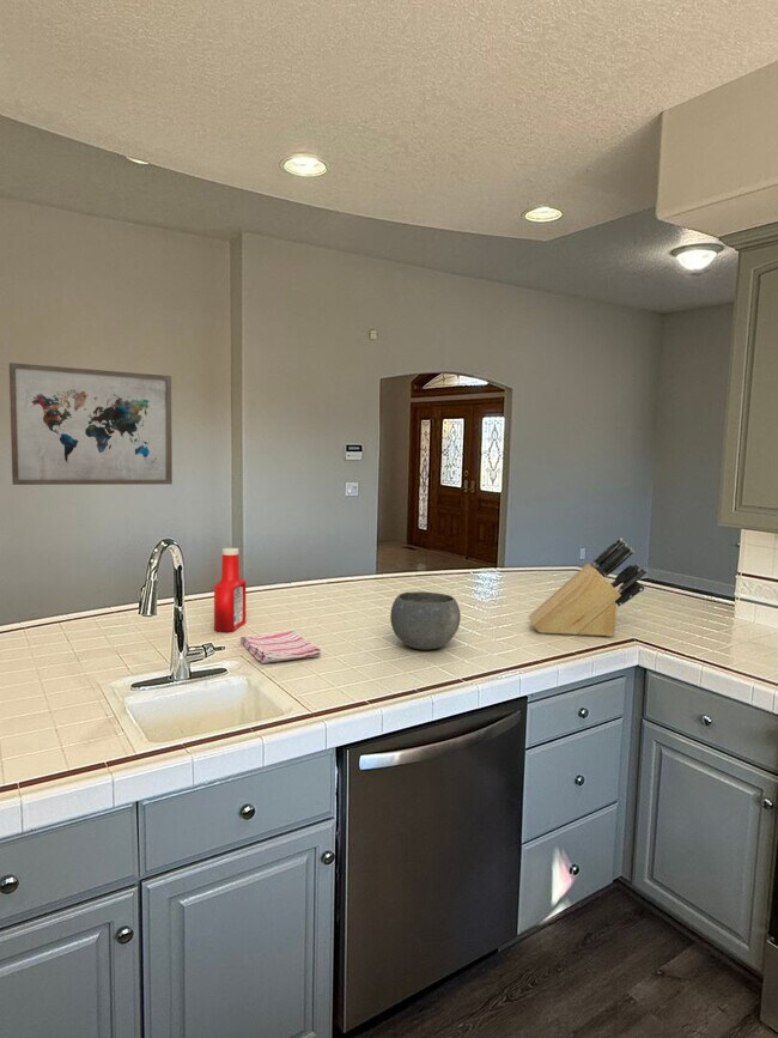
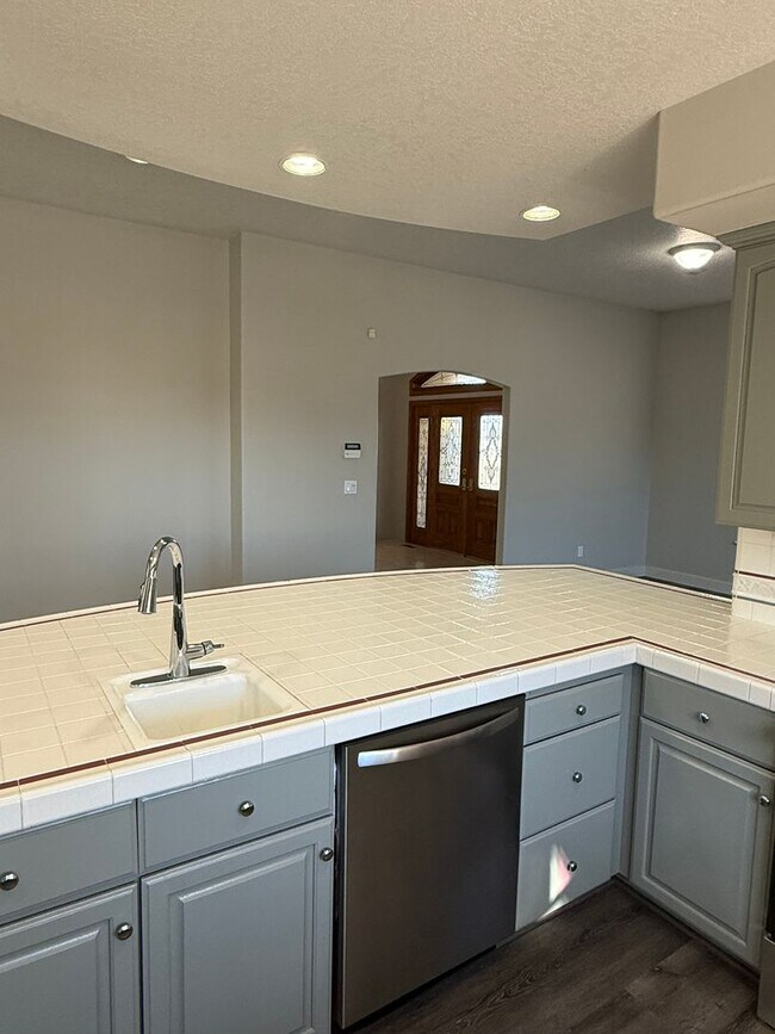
- bowl (425, 621)
- wall art (96, 427)
- knife block (586, 584)
- soap bottle (230, 588)
- dish towel (279, 643)
